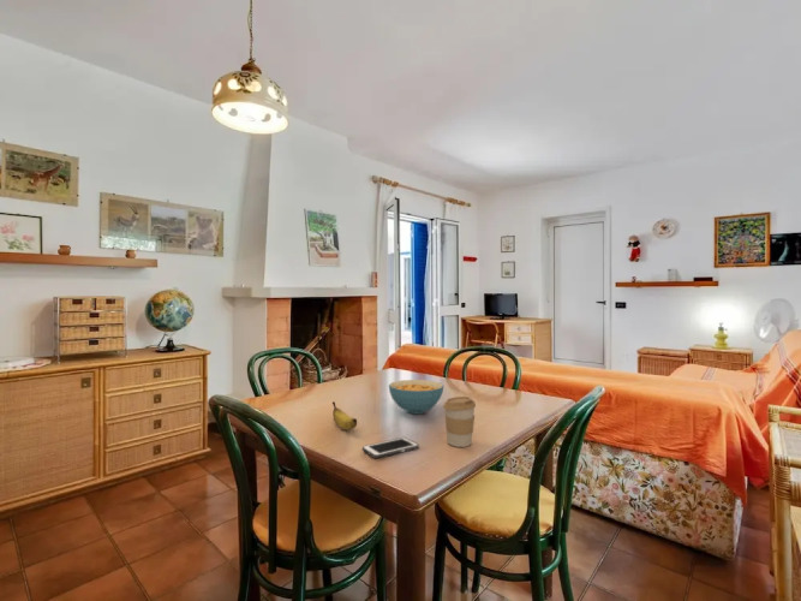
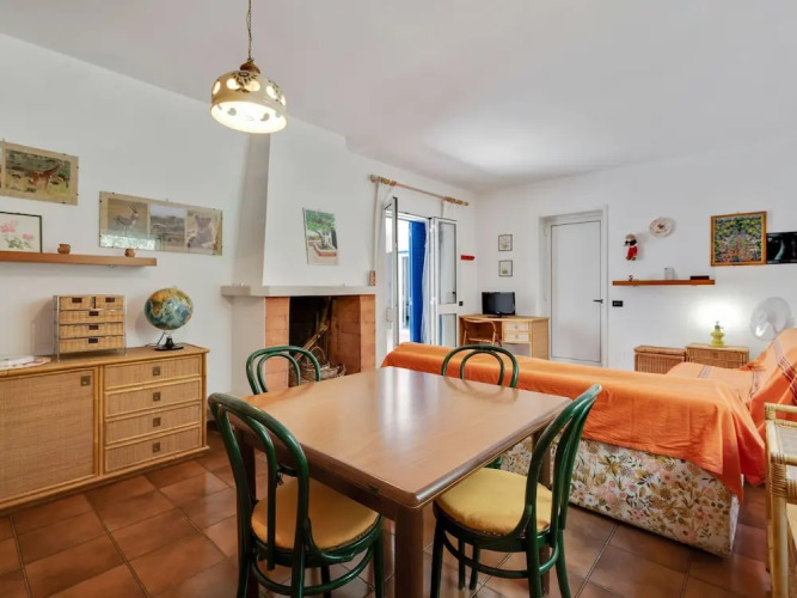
- cereal bowl (416, 398)
- banana (343, 417)
- coffee cup (459, 419)
- cell phone (390, 447)
